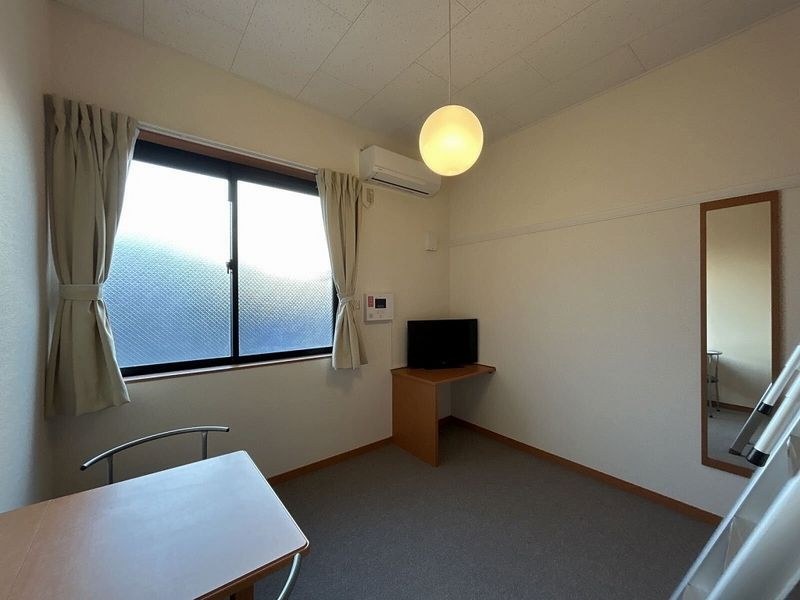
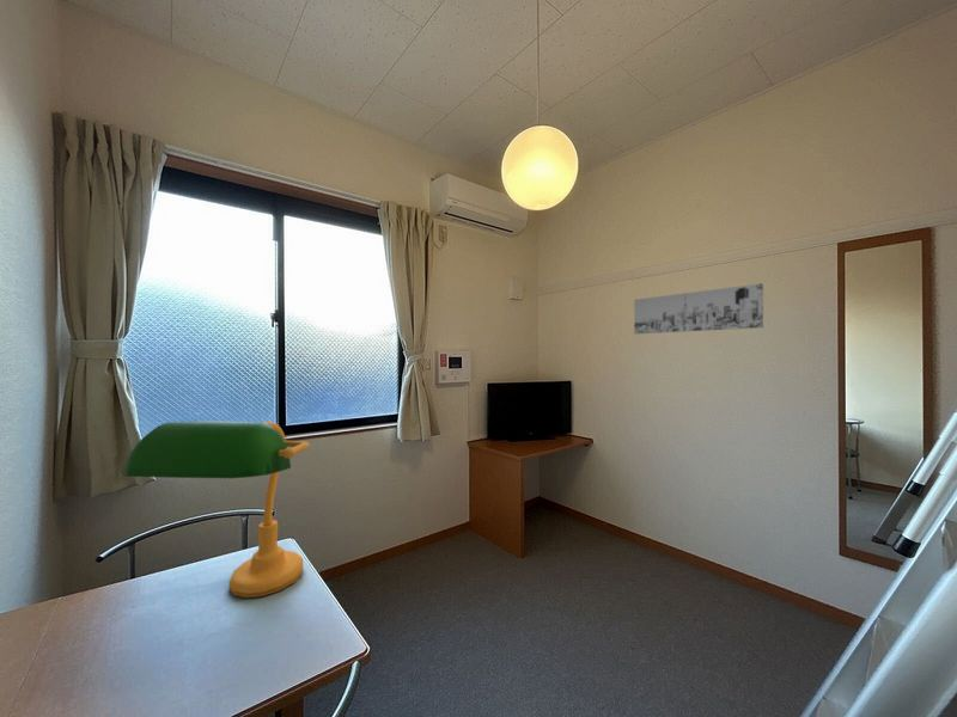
+ desk lamp (264, 507)
+ wall art (690, 312)
